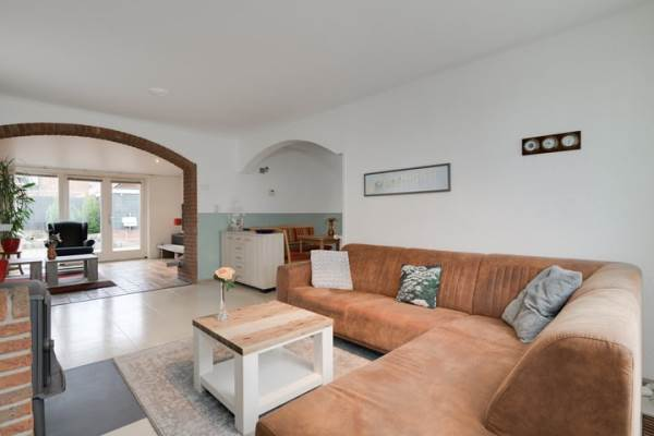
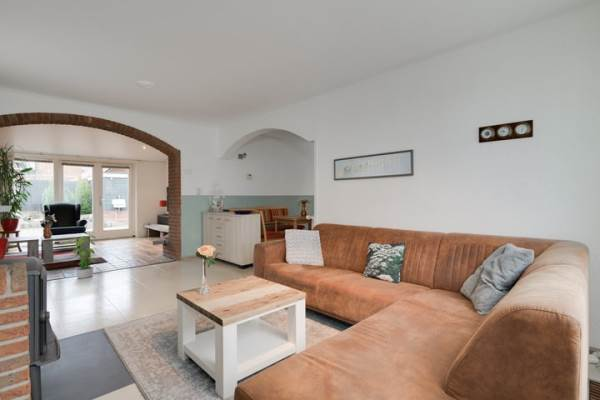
+ potted plant (82, 256)
